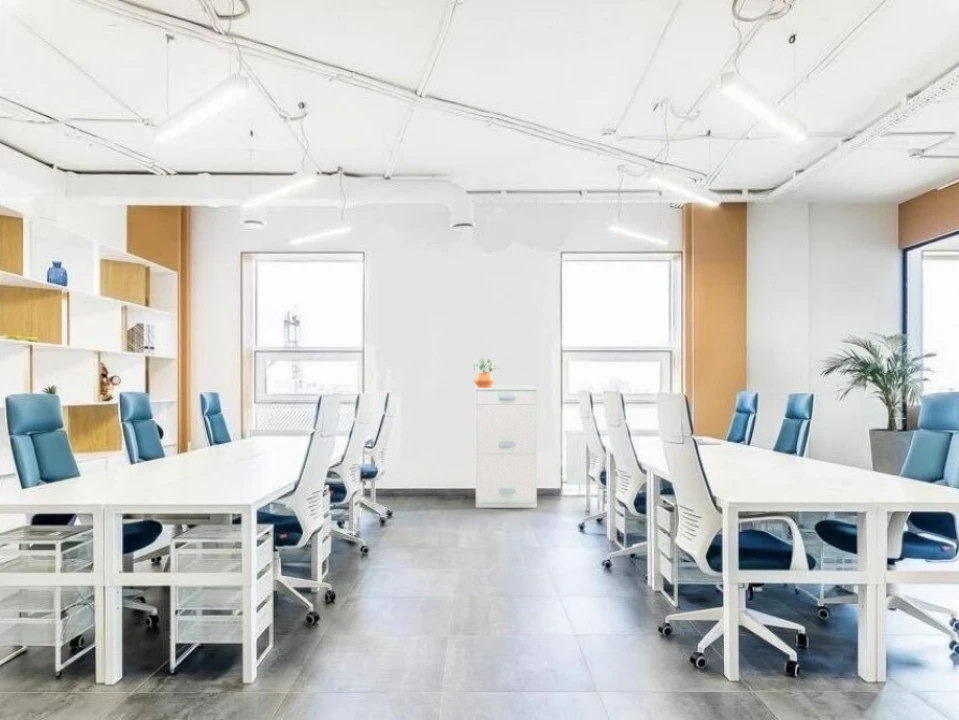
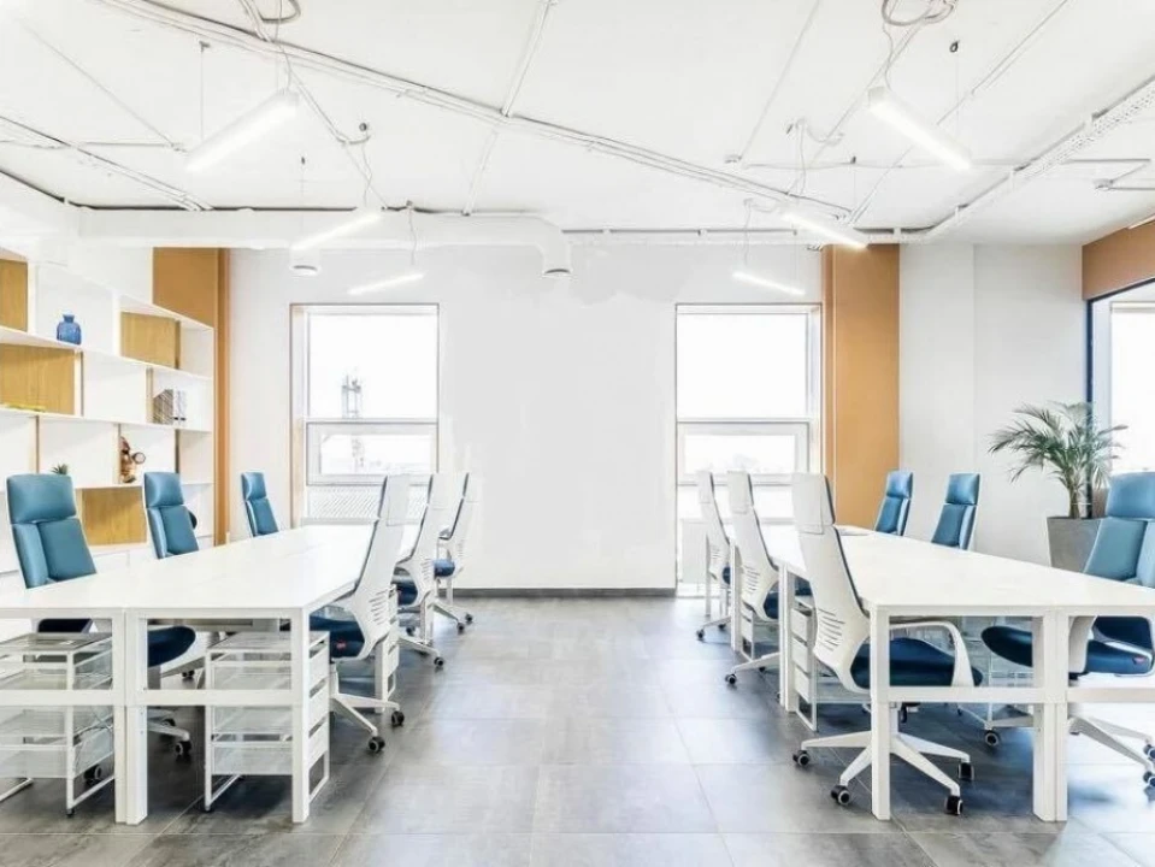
- filing cabinet (505, 444)
- potted plant (487, 372)
